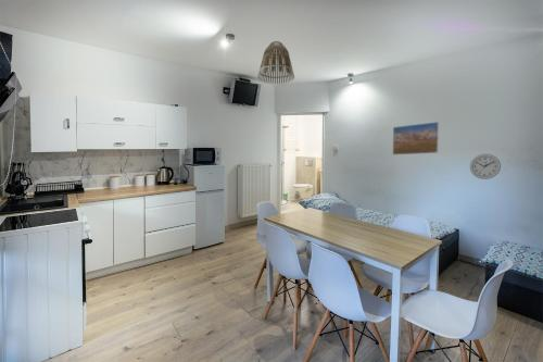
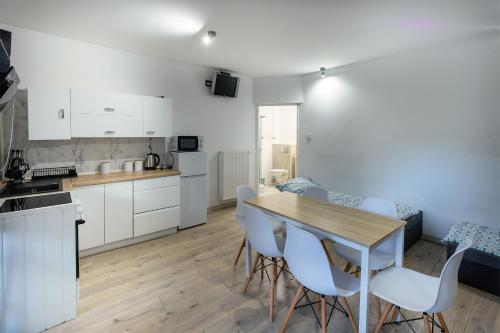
- wall clock (484, 166)
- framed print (414, 139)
- lamp shade (275, 60)
